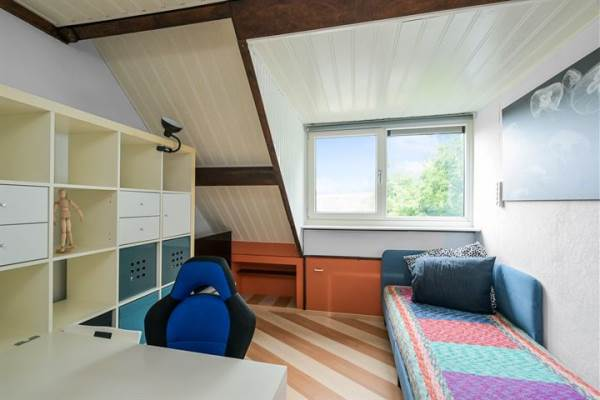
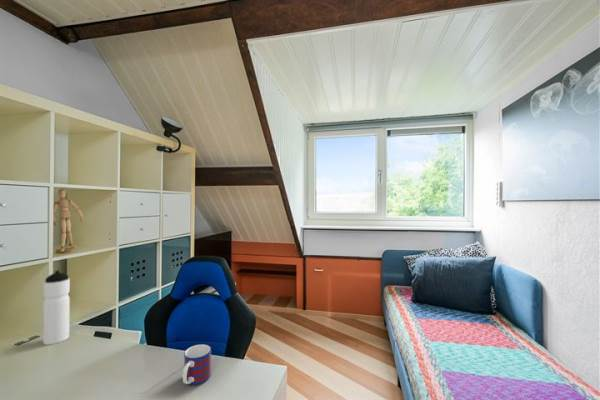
+ mug (194, 367)
+ water bottle (56, 305)
